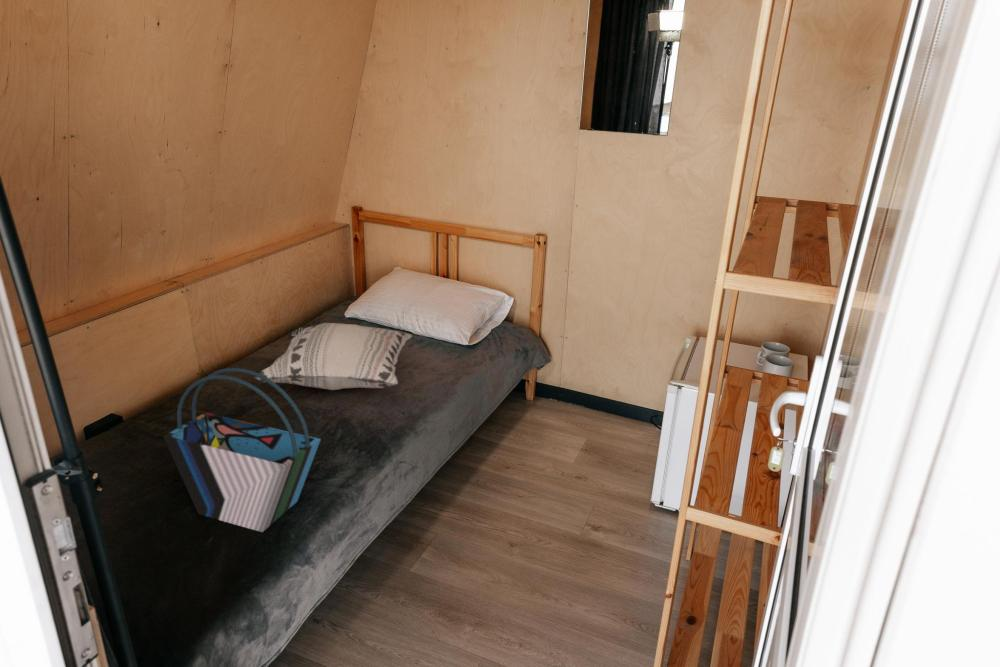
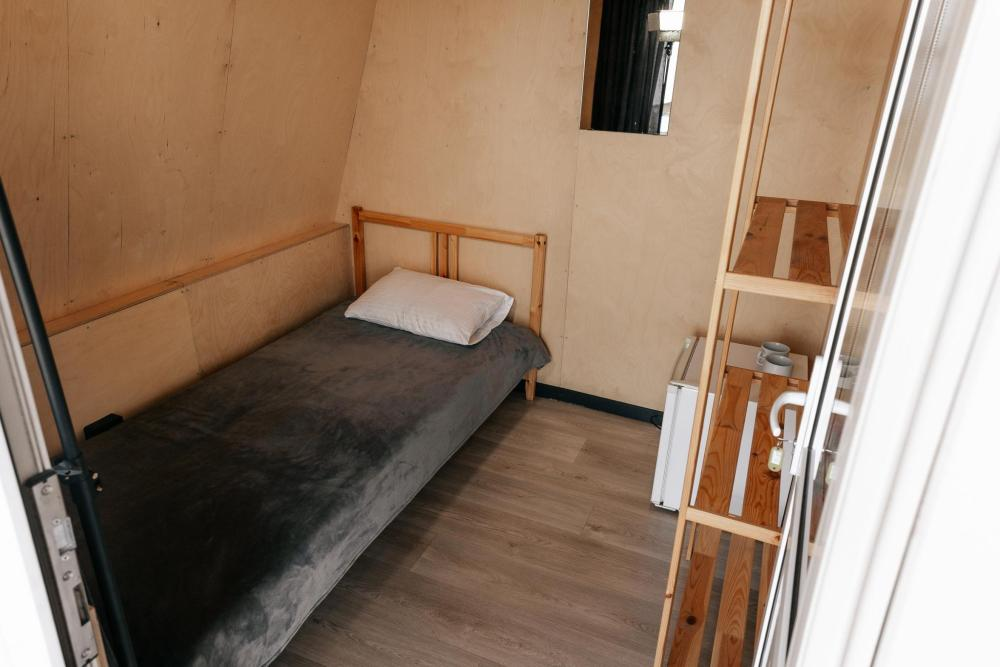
- decorative pillow (340, 354)
- tote bag (243, 442)
